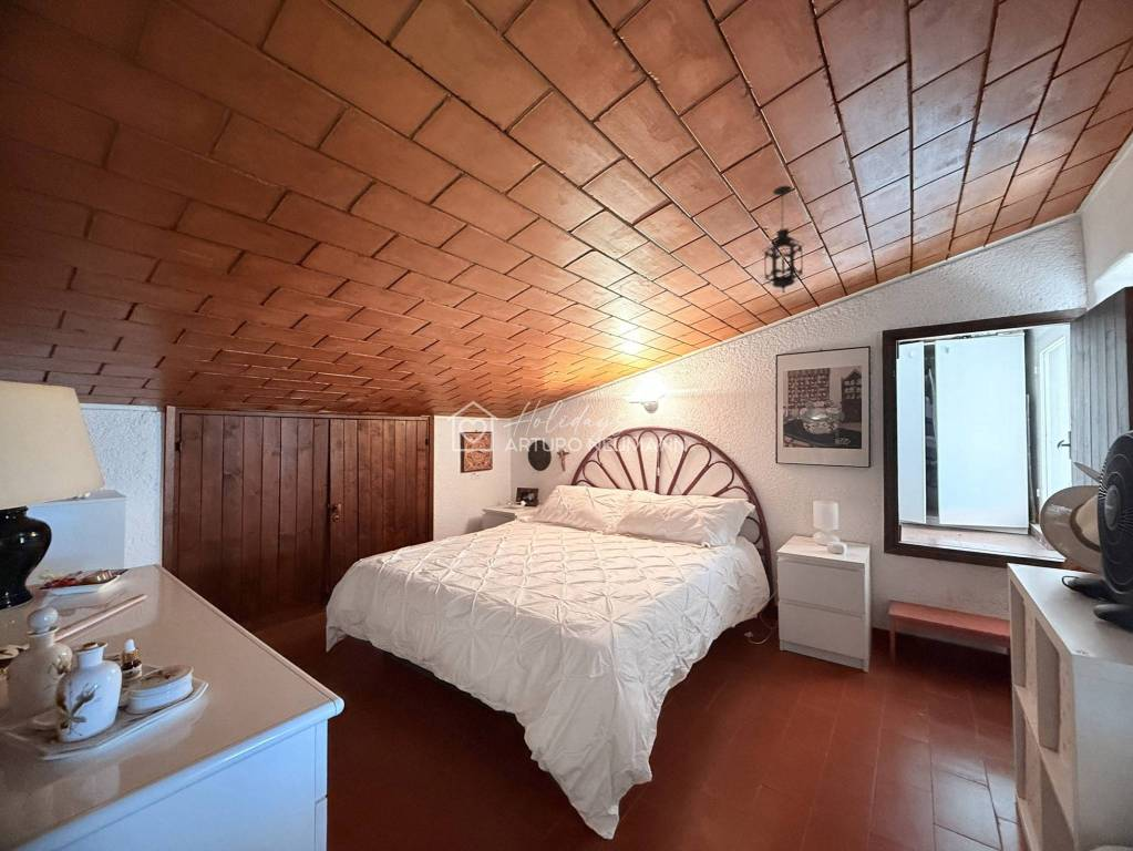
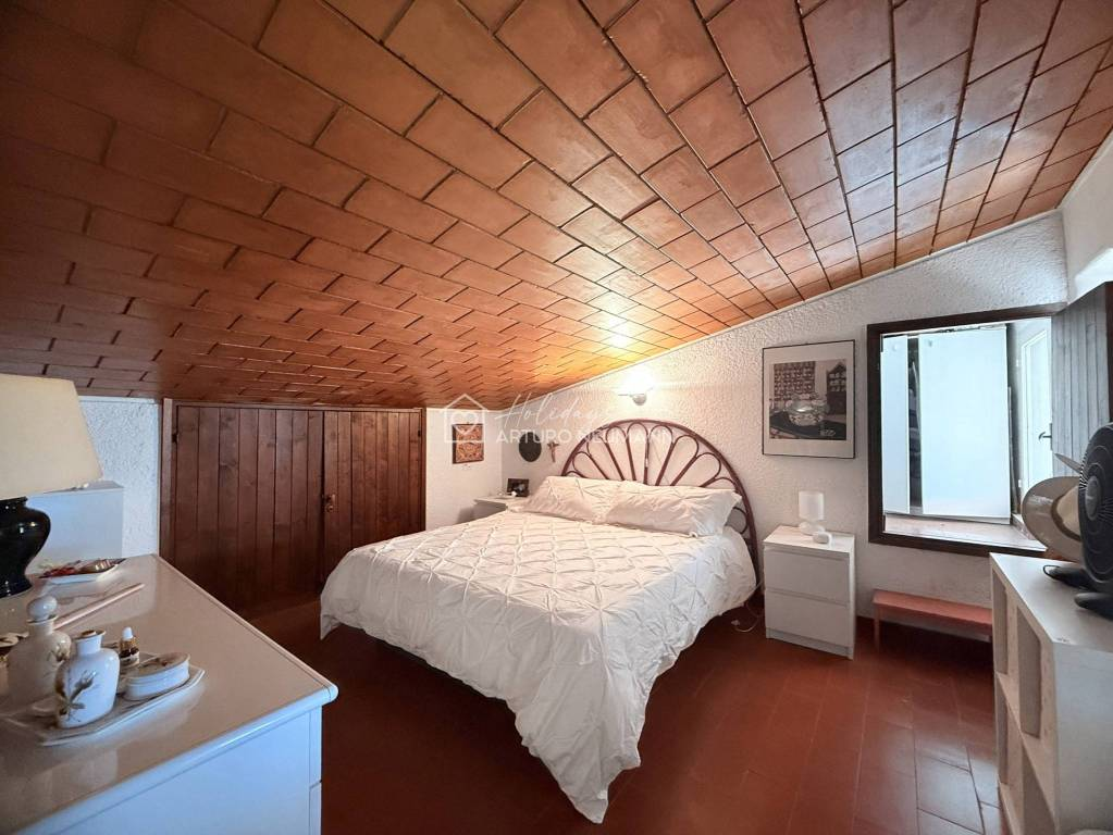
- hanging lantern (782, 240)
